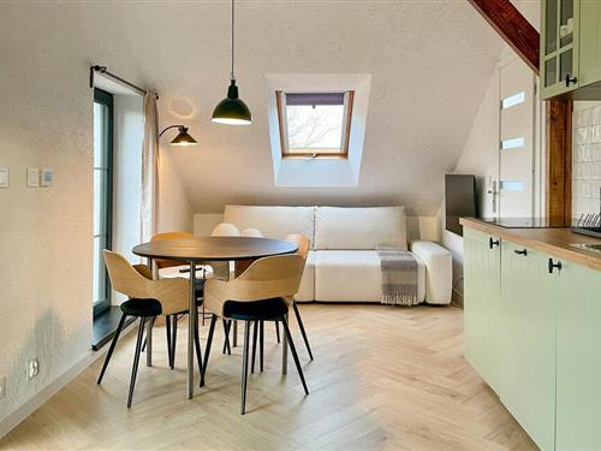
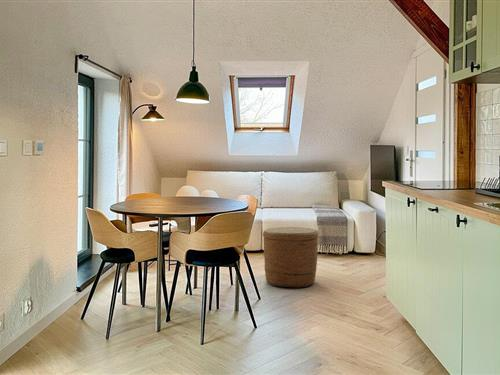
+ basket (290, 255)
